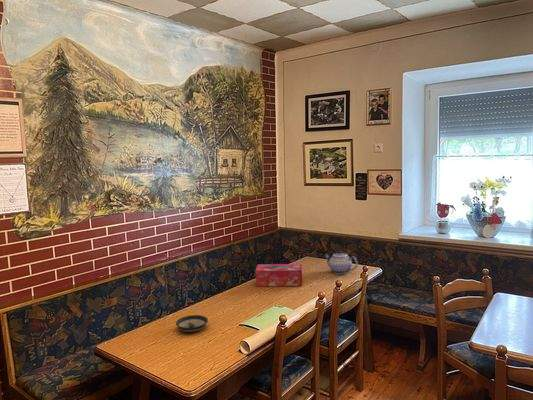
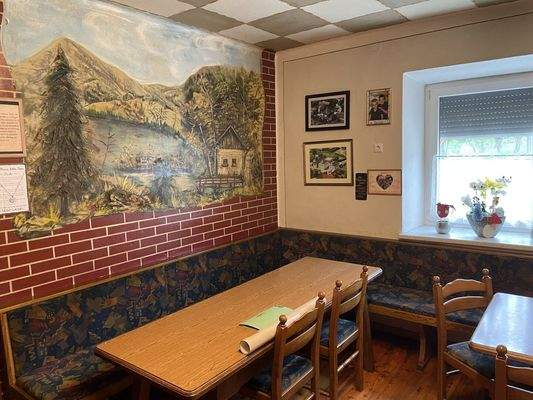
- teapot (340, 261)
- tissue box (279, 274)
- saucer (192, 324)
